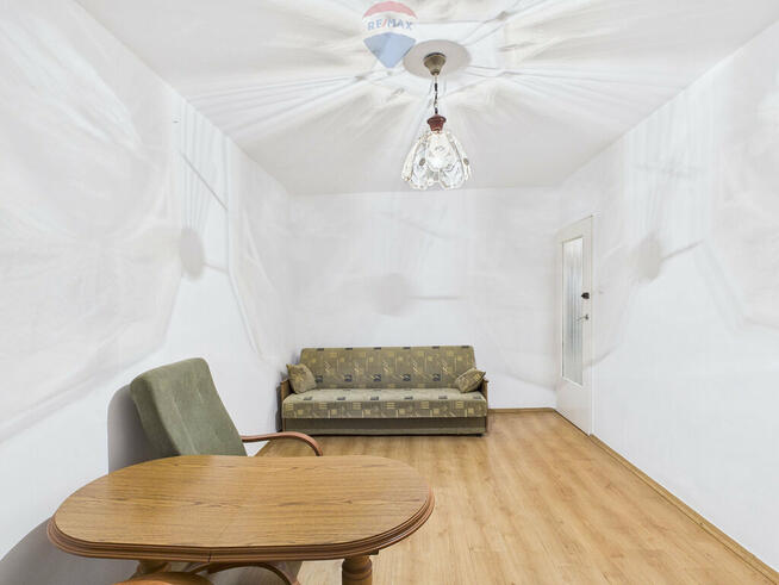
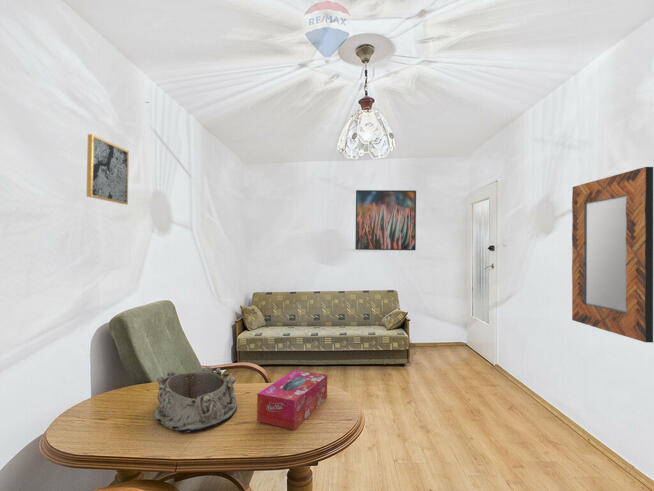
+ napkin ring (196, 393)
+ tissue box (294, 396)
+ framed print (385, 220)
+ home mirror (606, 253)
+ wall art (109, 172)
